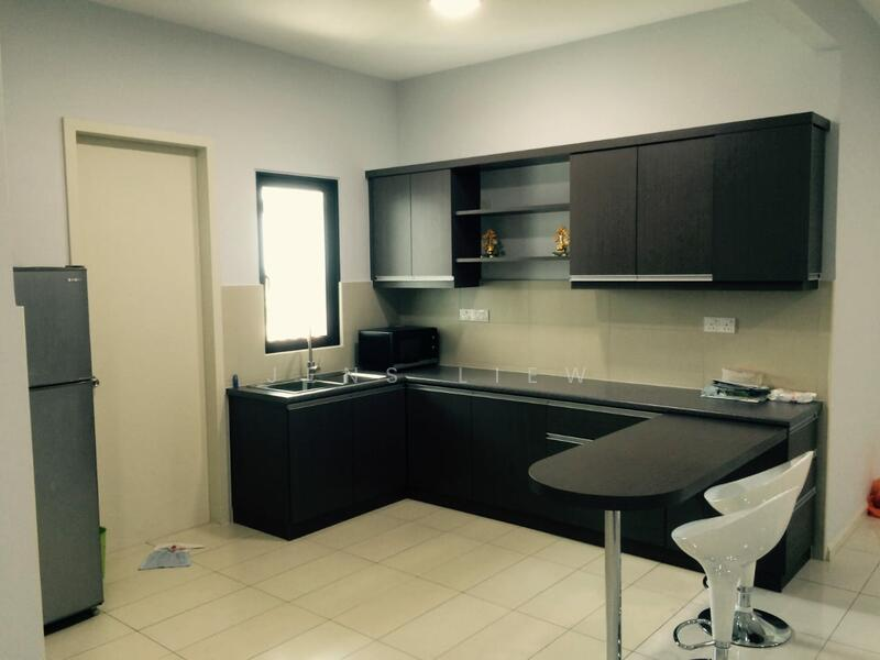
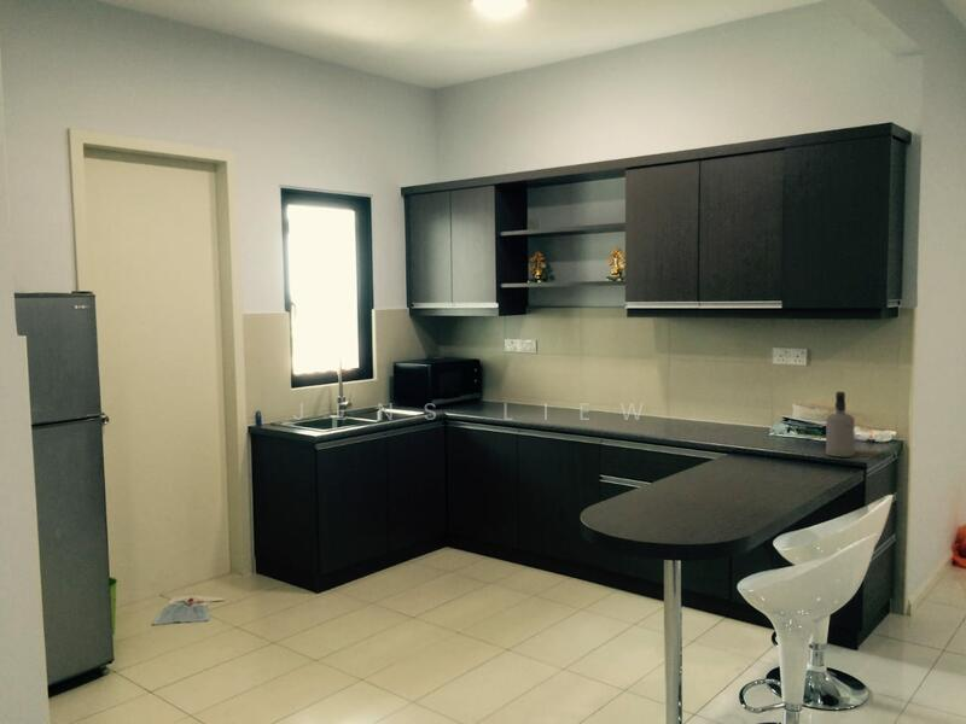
+ spray bottle (839, 422)
